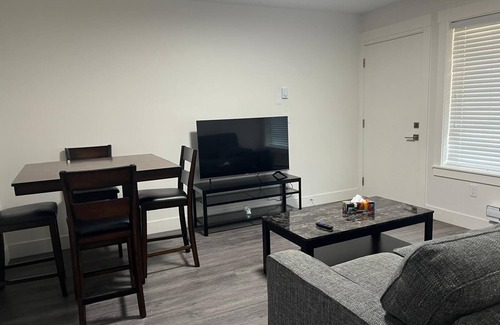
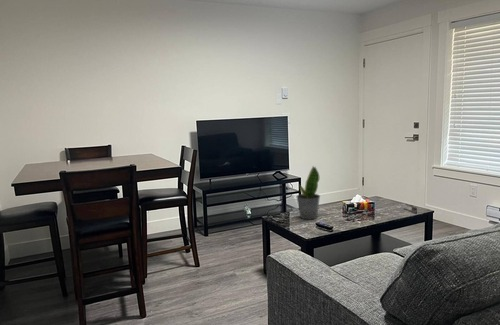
+ potted plant (307, 191)
